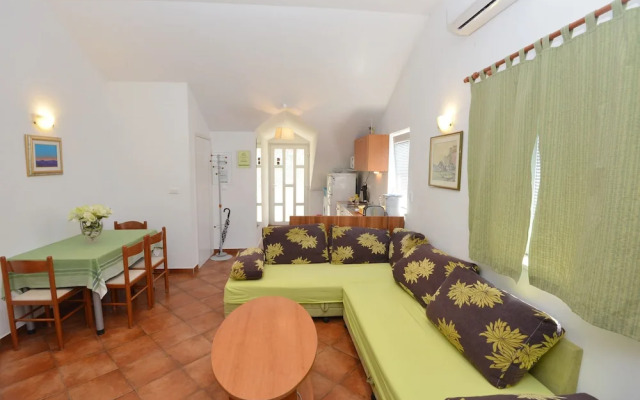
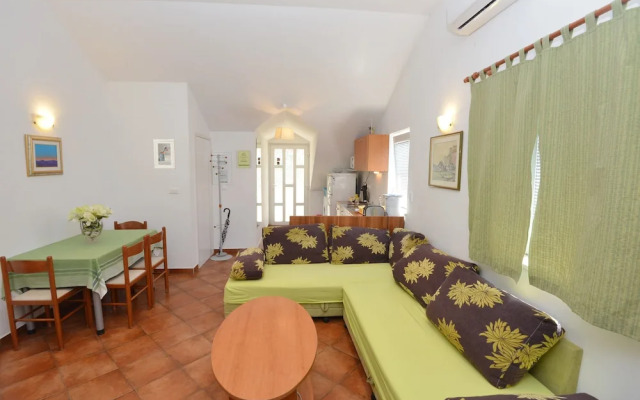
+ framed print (164, 154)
